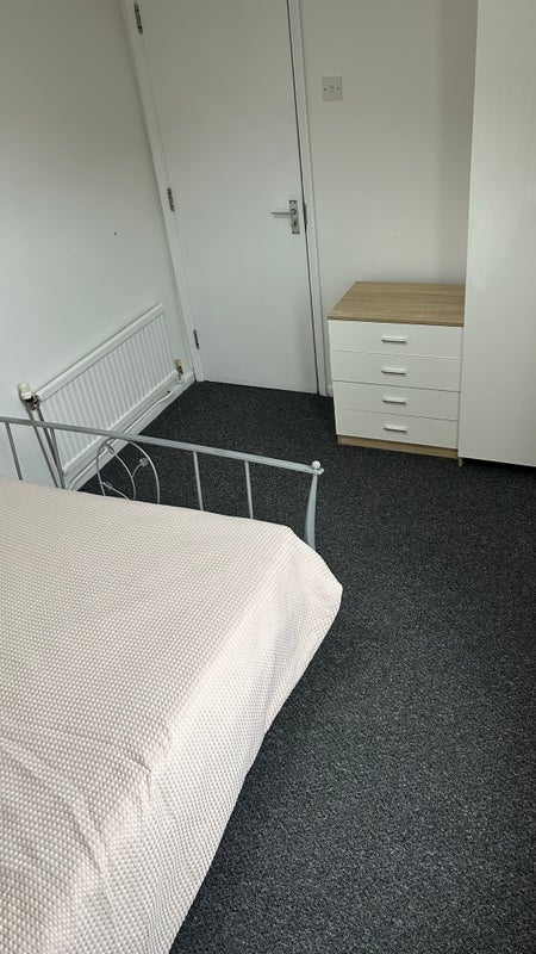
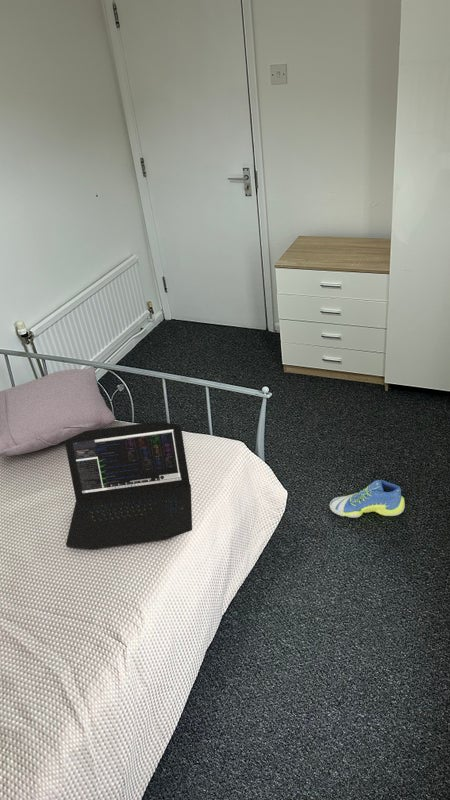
+ sneaker (366, 495)
+ pillow (45, 410)
+ laptop (125, 483)
